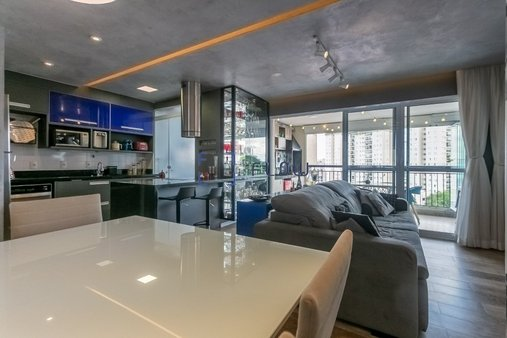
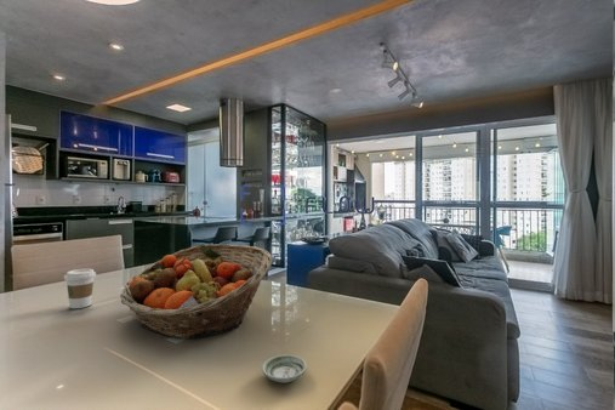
+ saucer (284, 370)
+ coffee cup (80, 287)
+ fruit basket (199, 283)
